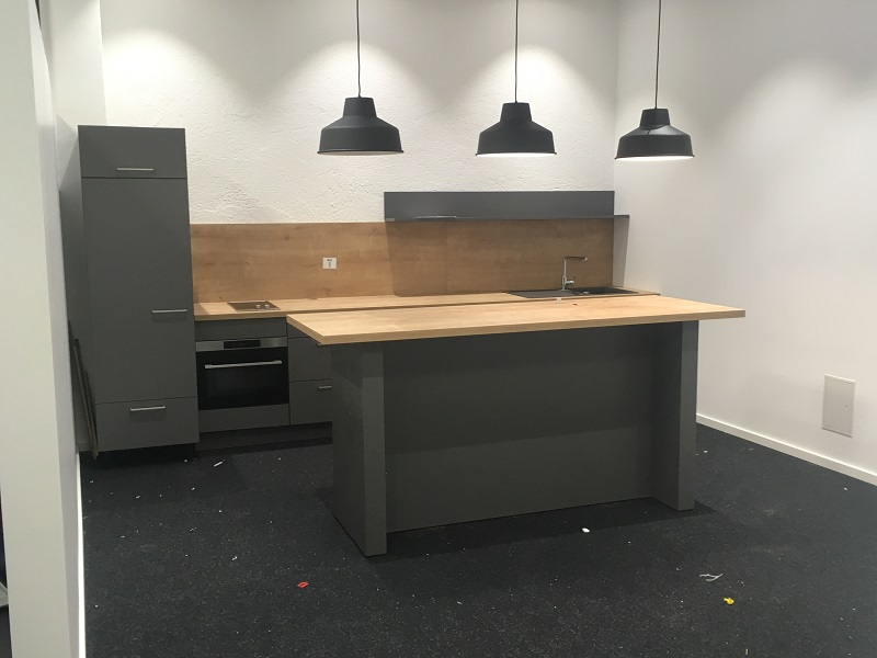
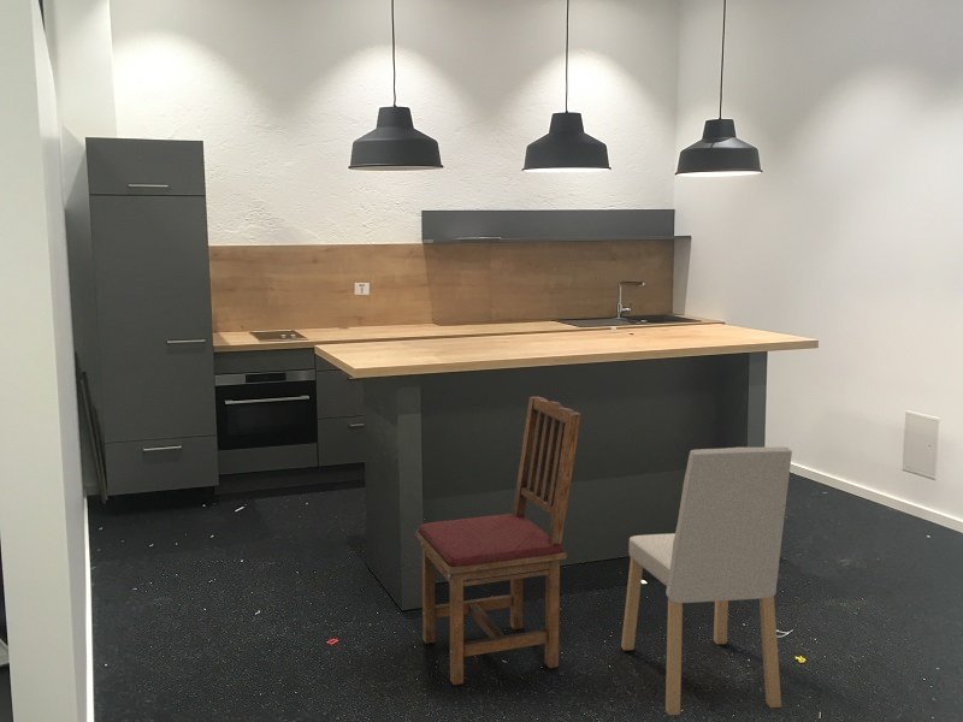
+ dining chair (495, 531)
+ dining chair (702, 555)
